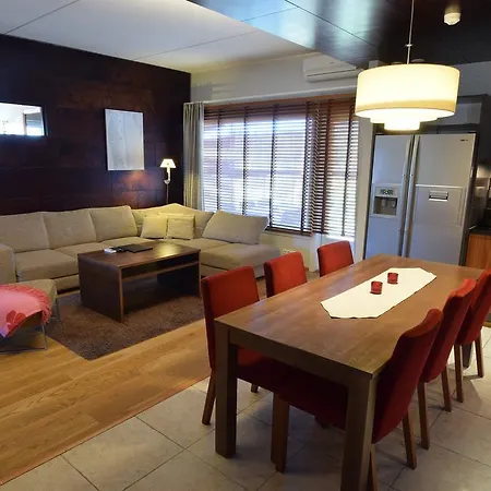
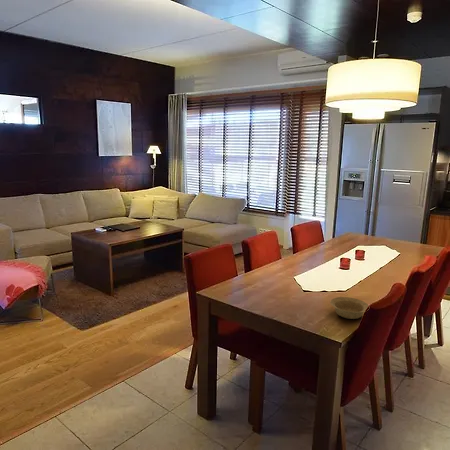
+ bowl (348, 309)
